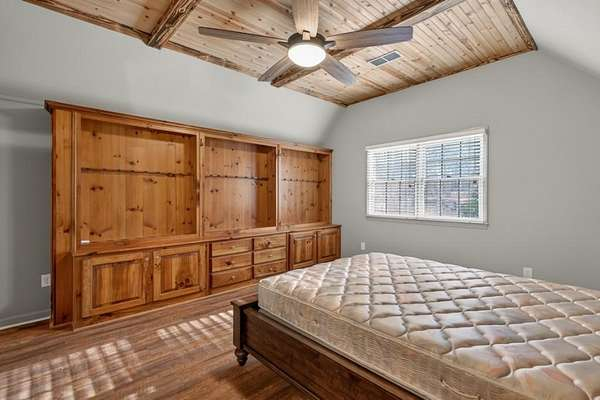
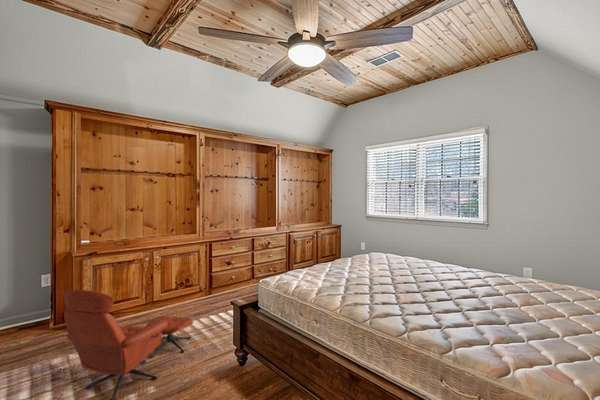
+ armchair (147, 323)
